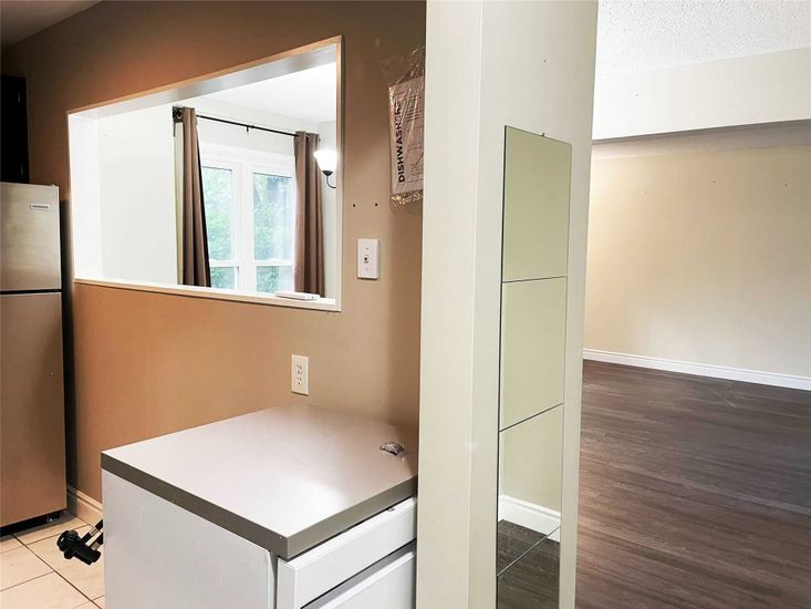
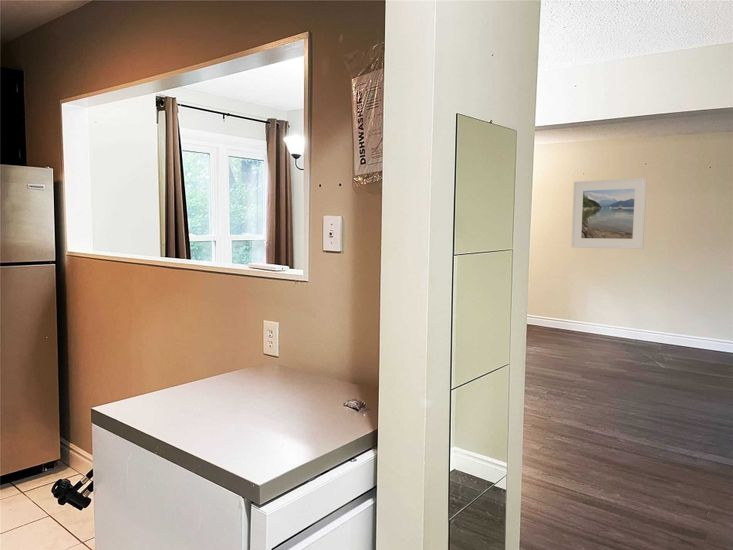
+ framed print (607, 214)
